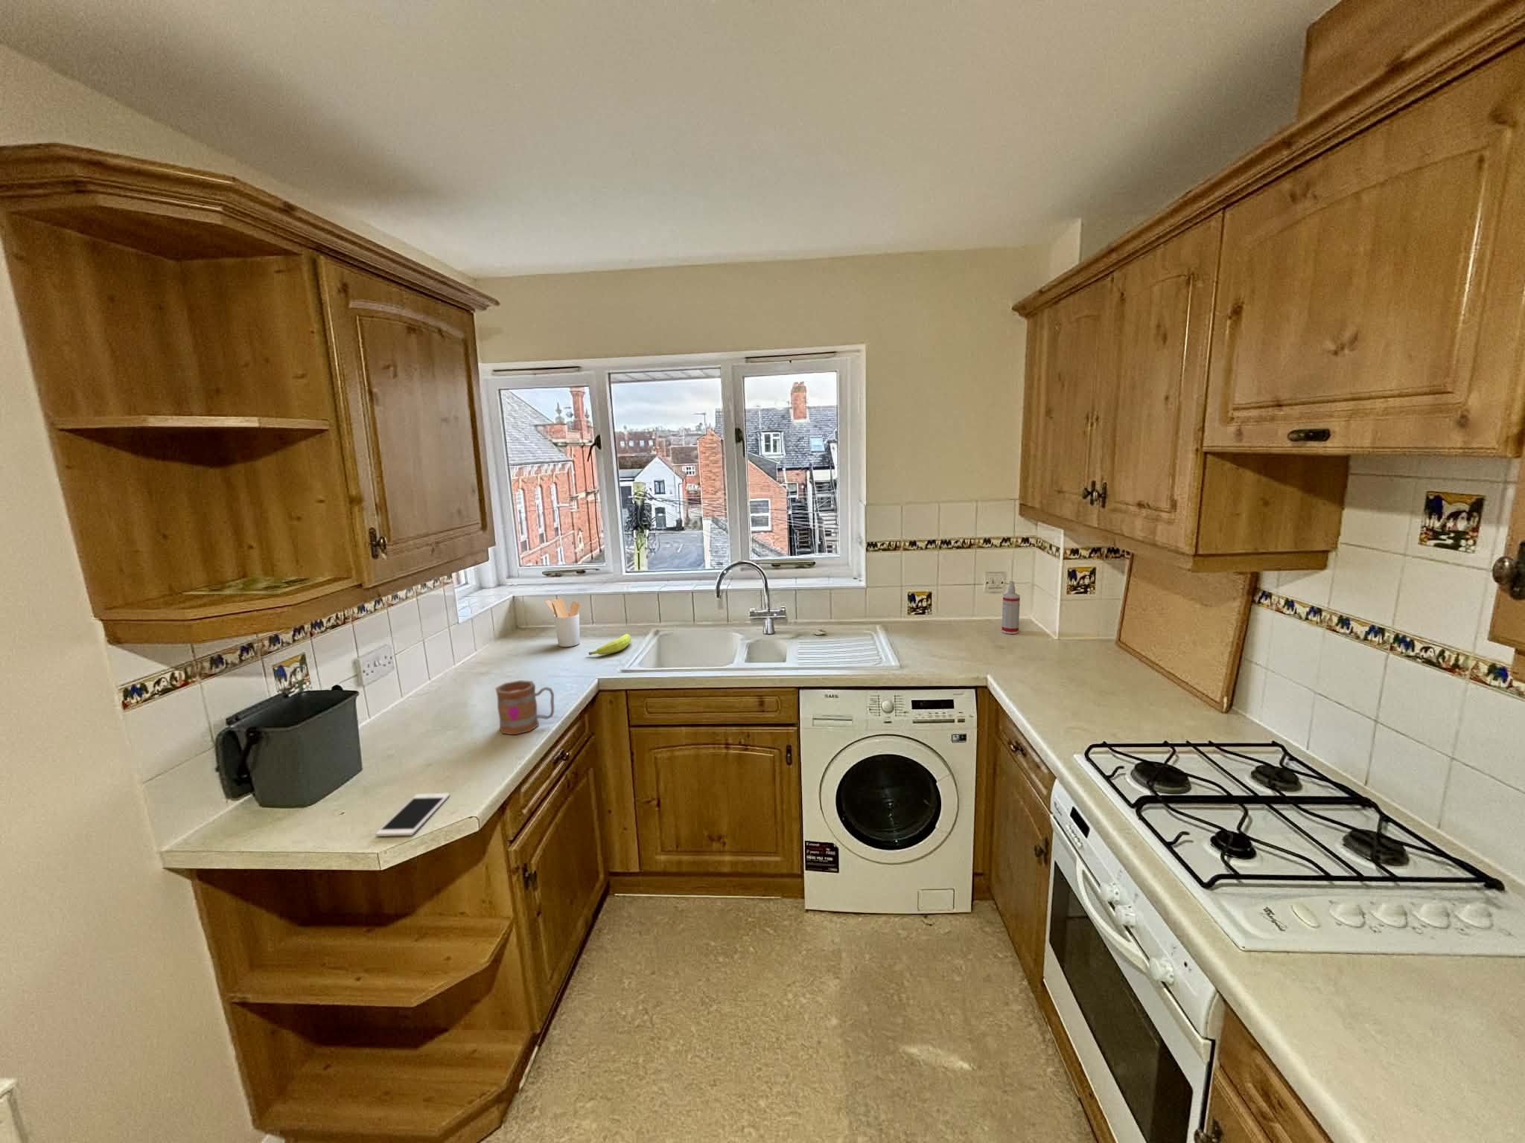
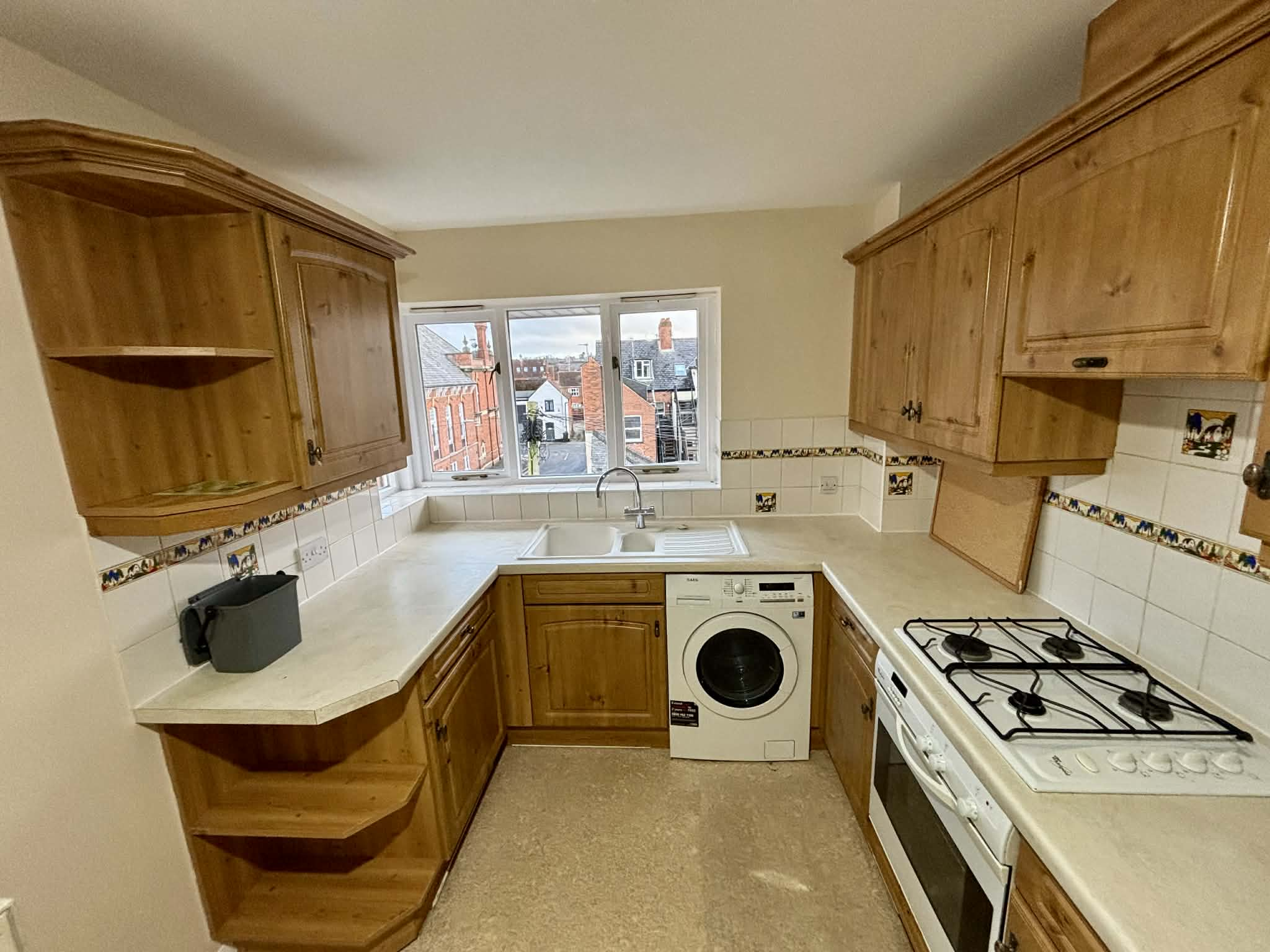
- cell phone (414, 813)
- fruit (612, 642)
- mug (526, 706)
- utensil holder (563, 621)
- spray bottle (1010, 606)
